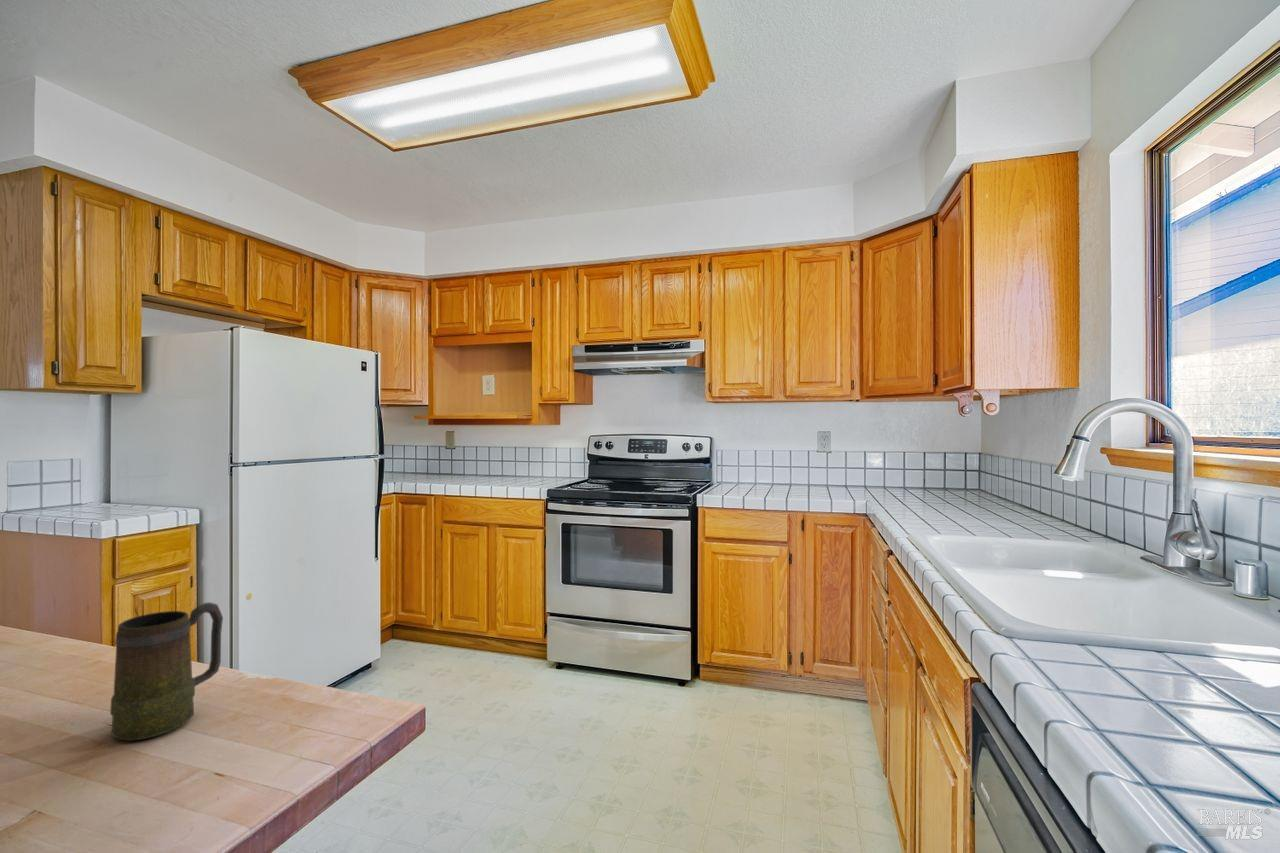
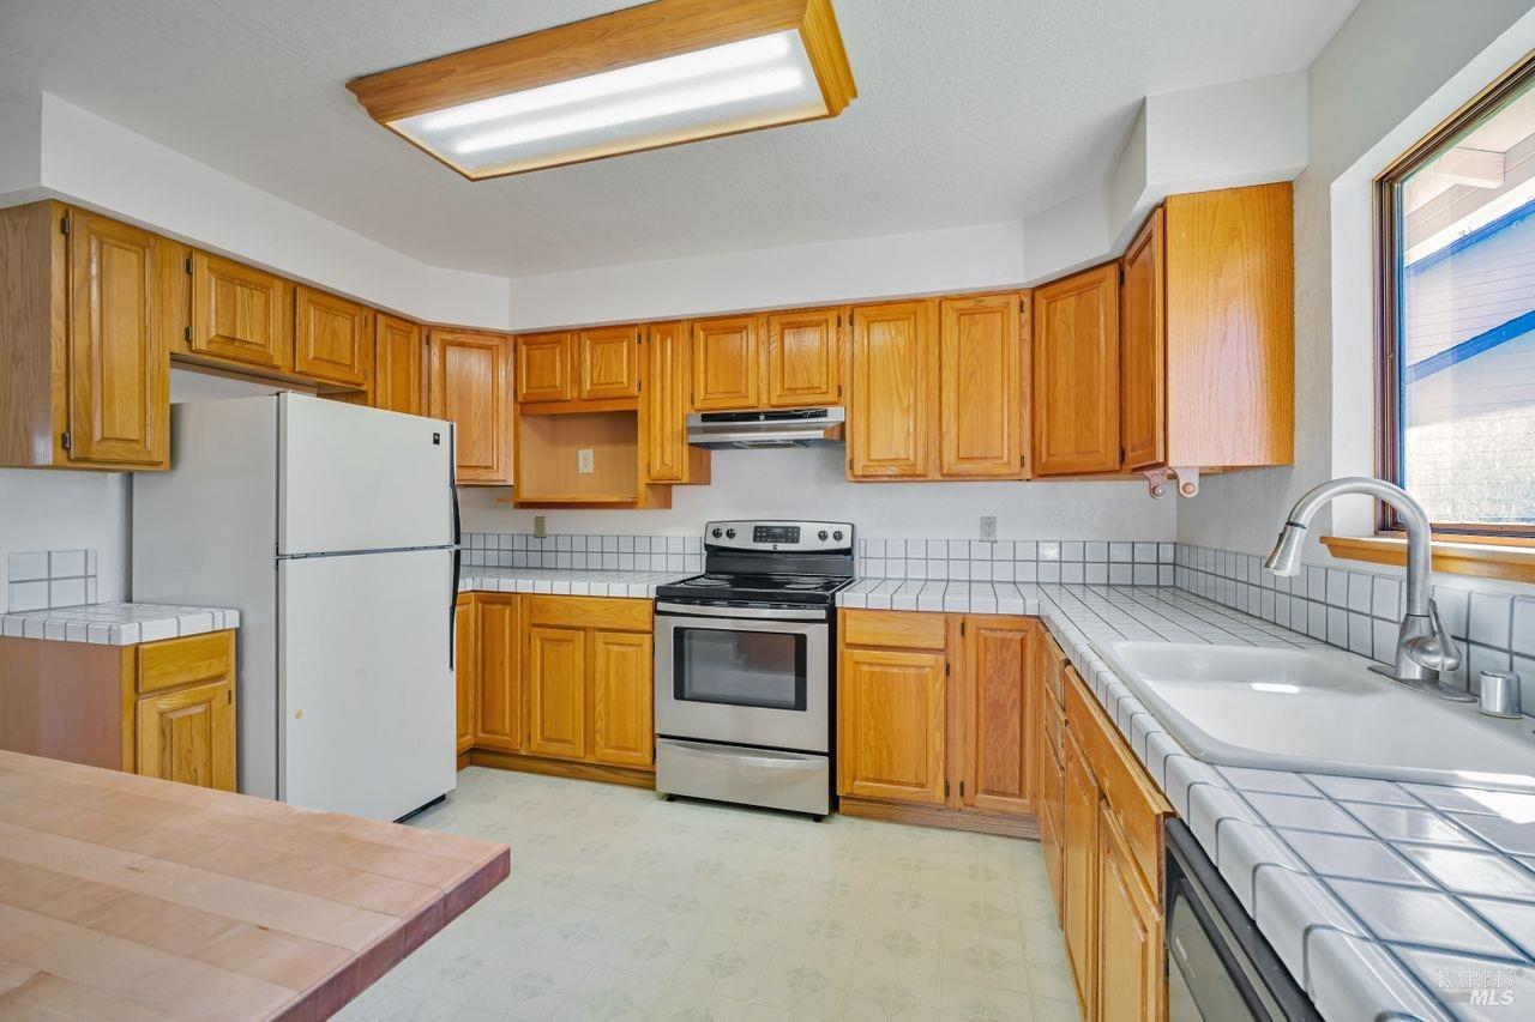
- mug (171, 665)
